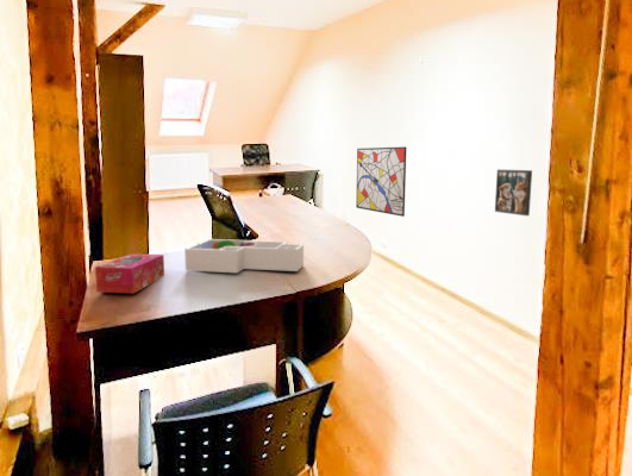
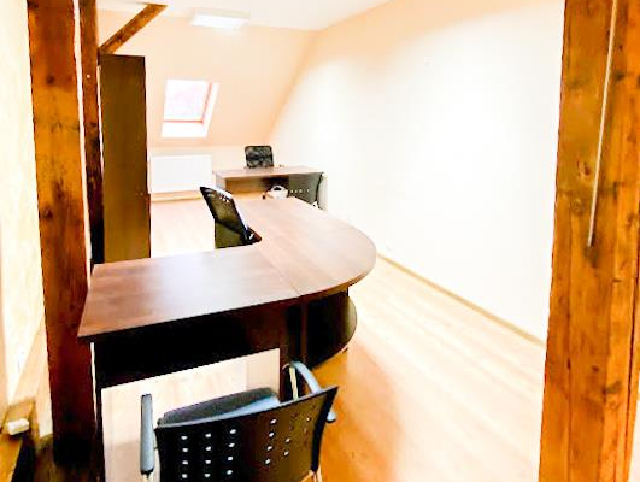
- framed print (512, 192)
- desk organizer (248, 256)
- tissue box (131, 271)
- wall art (378, 180)
